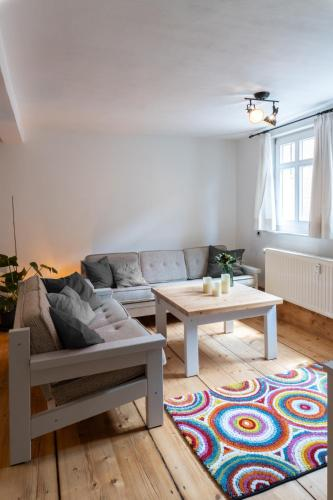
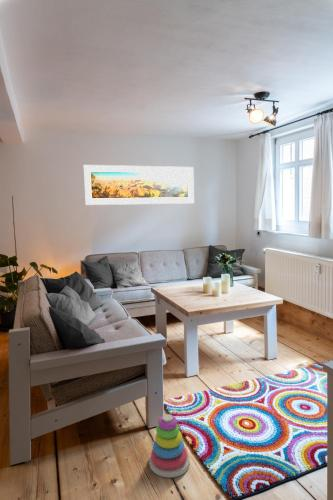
+ stacking toy (168, 440)
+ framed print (142, 185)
